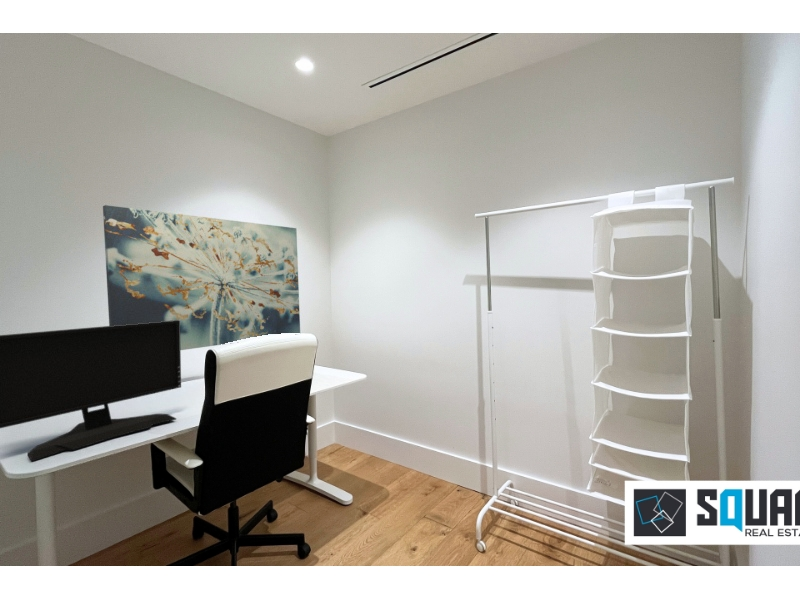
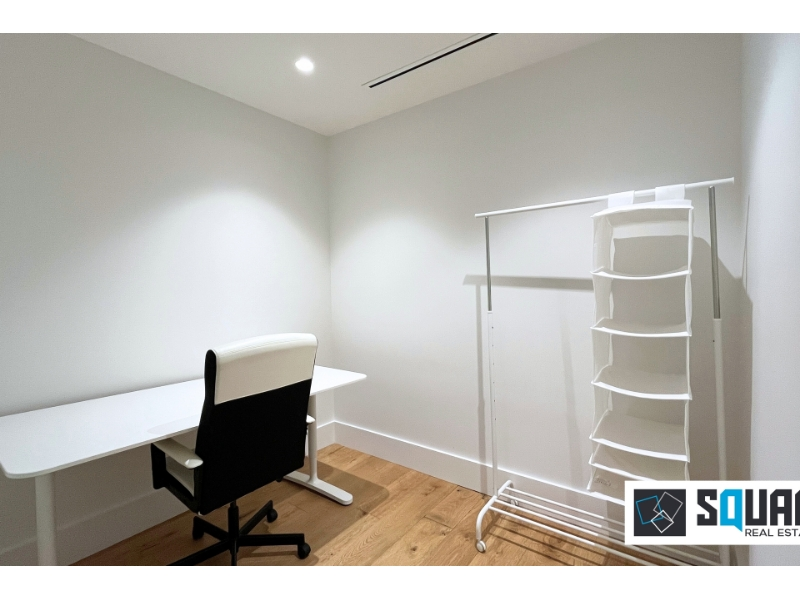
- wall art (220, 281)
- computer monitor (97, 379)
